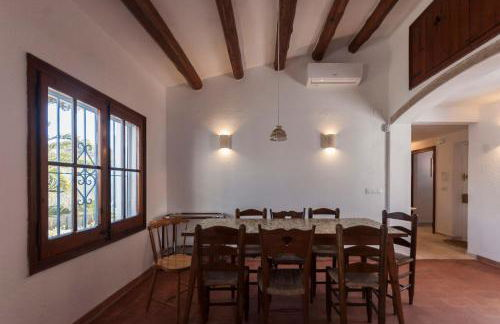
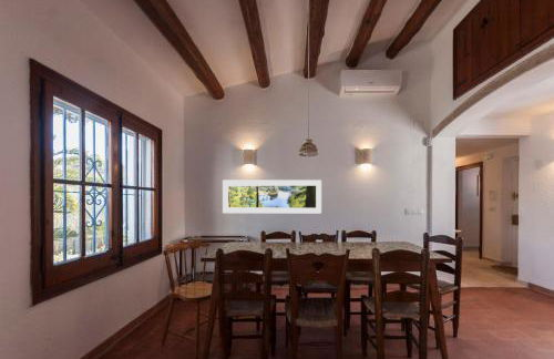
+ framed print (271, 196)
